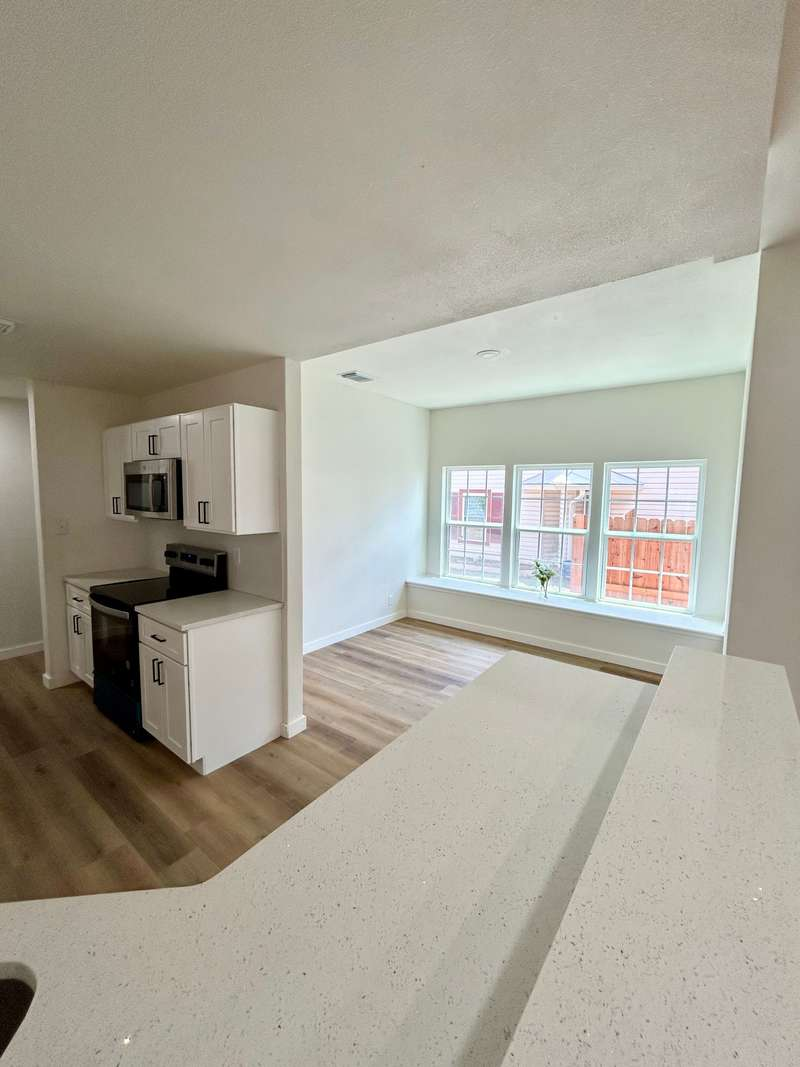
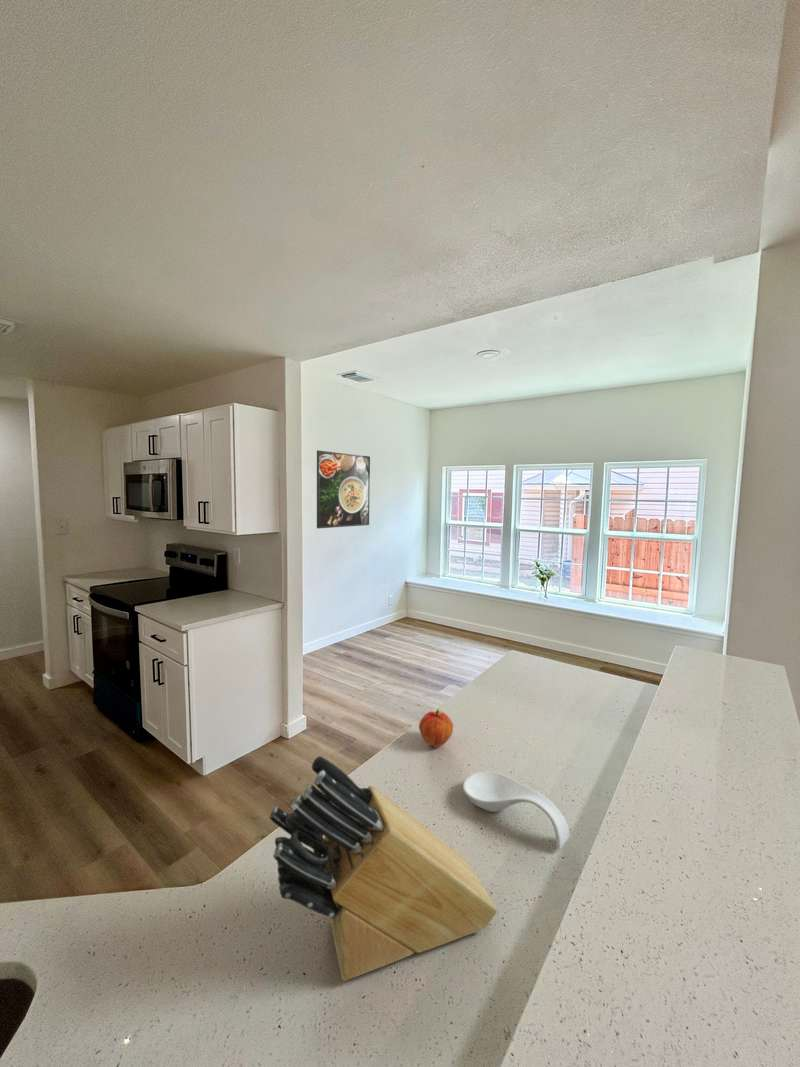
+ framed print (344, 490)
+ spoon rest (513, 799)
+ knife block (386, 842)
+ fruit (435, 727)
